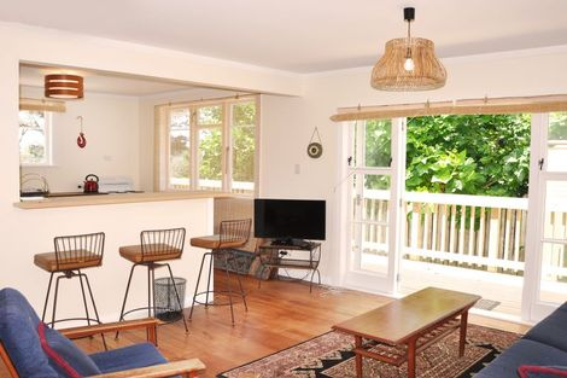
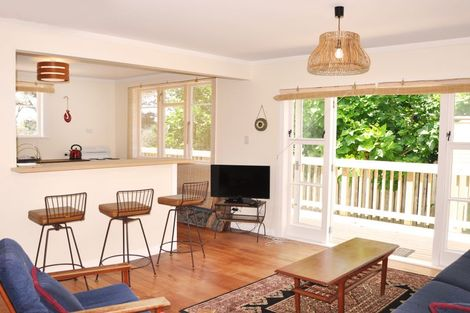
- trash can (169, 298)
